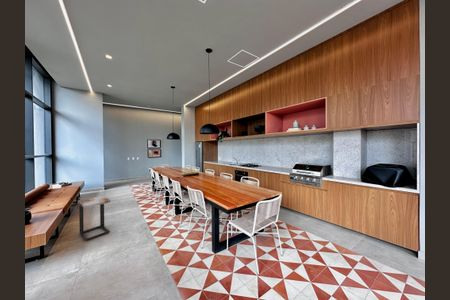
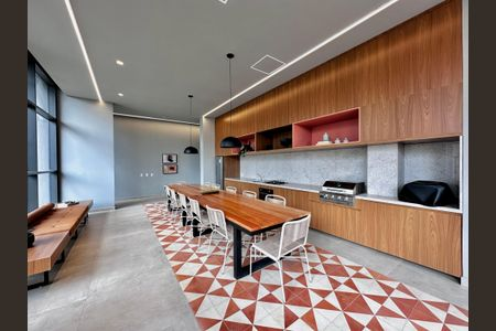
- side table (100, 216)
